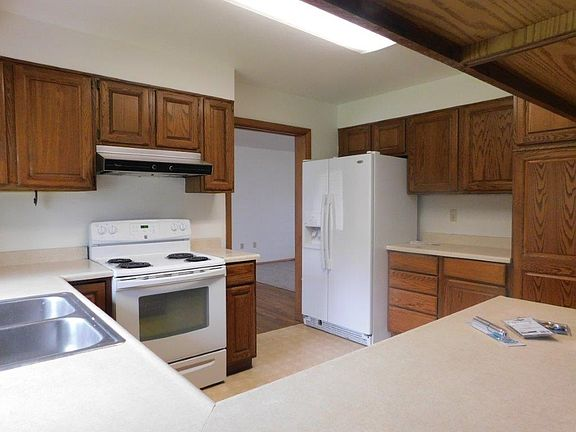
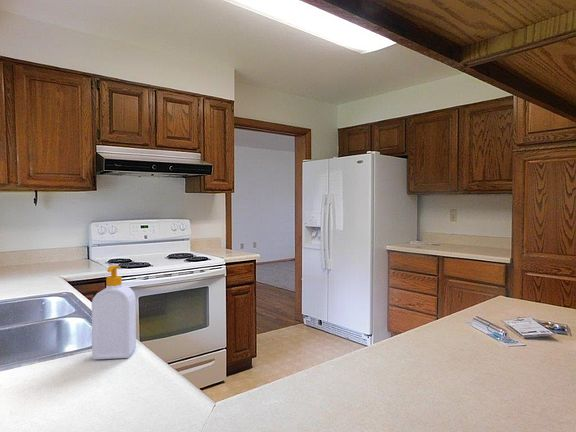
+ soap bottle (113, 310)
